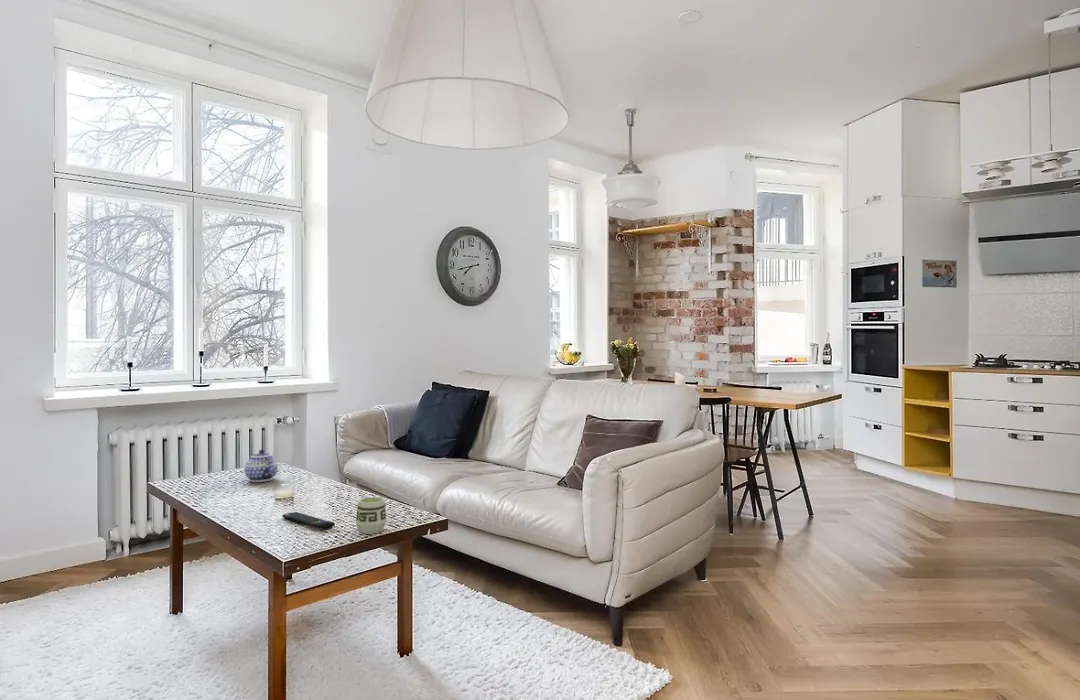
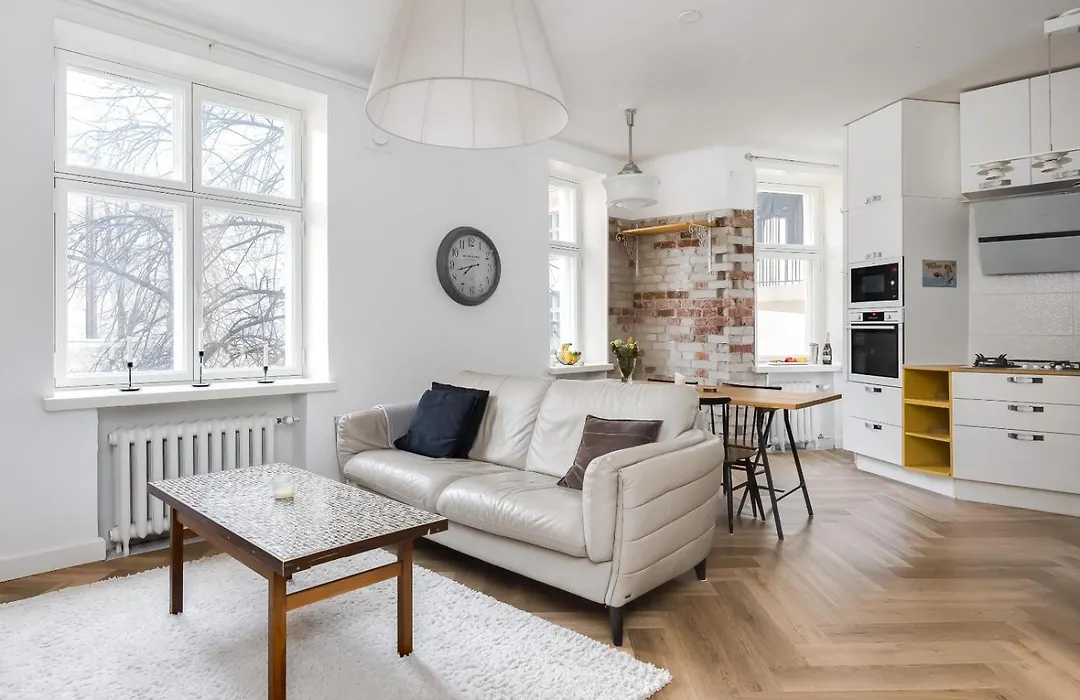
- remote control (307, 520)
- teapot (261, 464)
- cup (371, 515)
